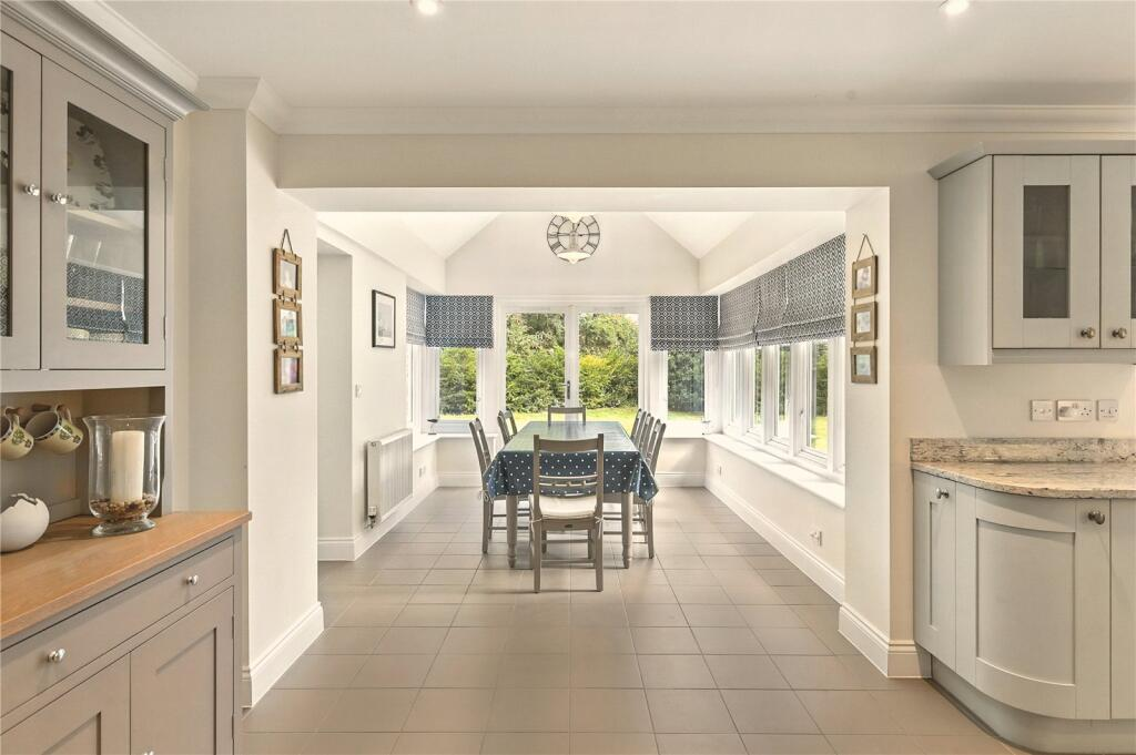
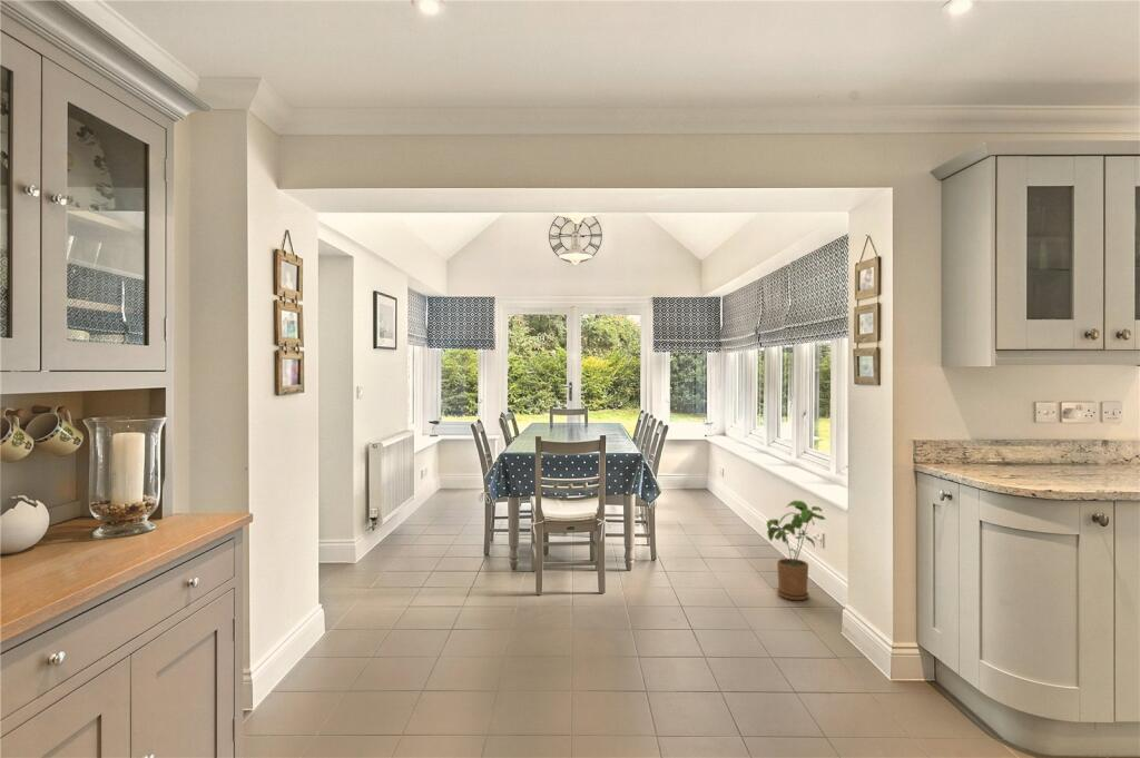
+ house plant (790, 549)
